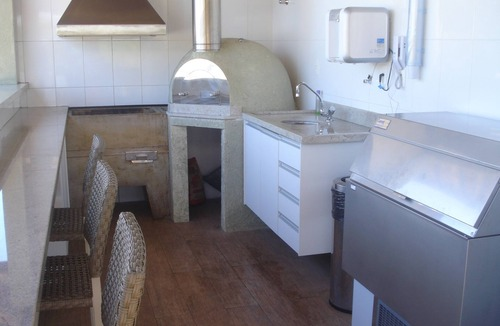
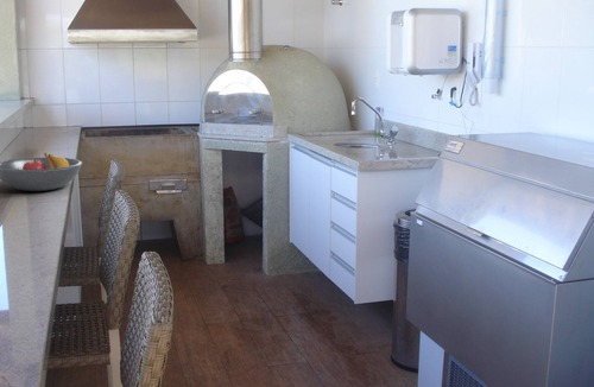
+ fruit bowl (38, 172)
